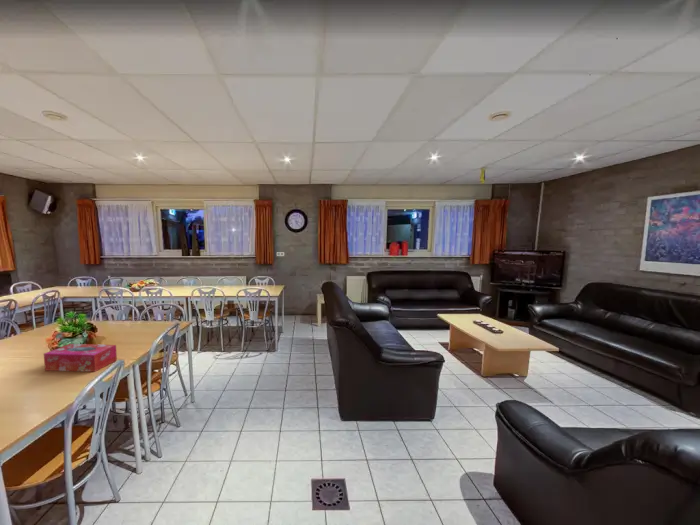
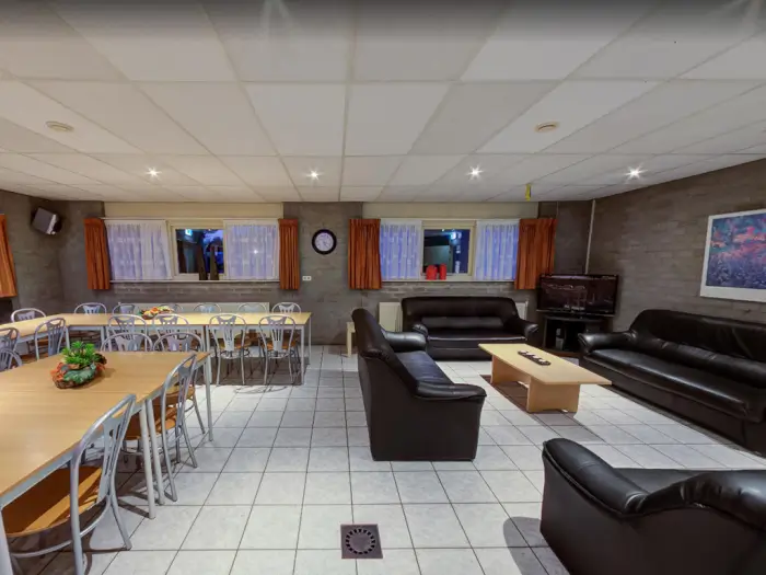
- tissue box (81, 357)
